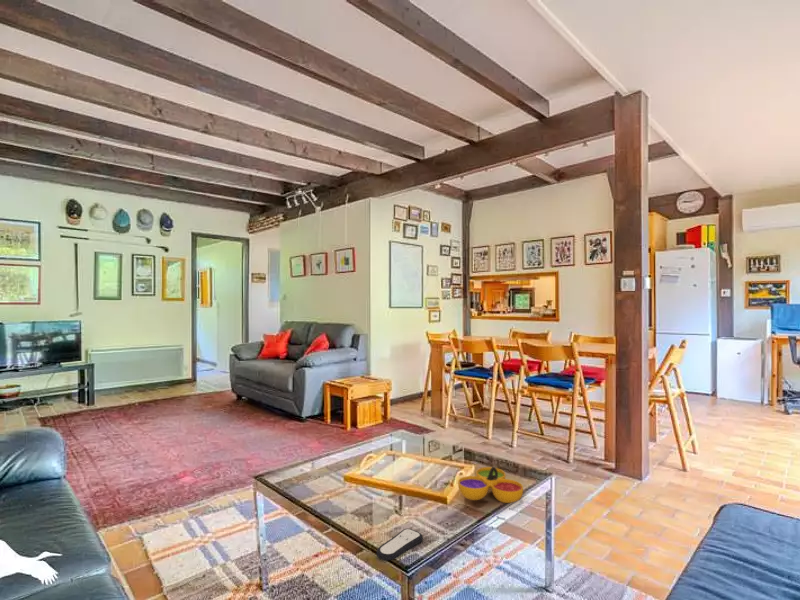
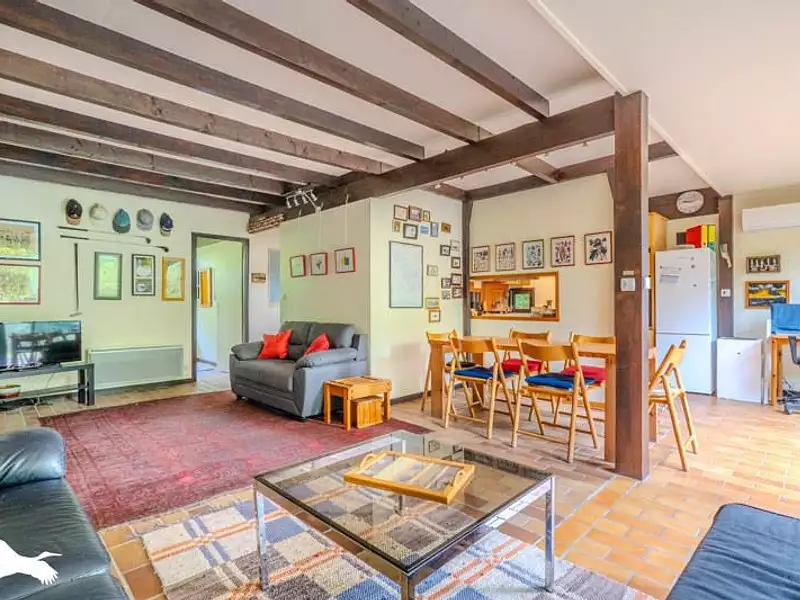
- decorative bowl (494, 483)
- remote control (399, 544)
